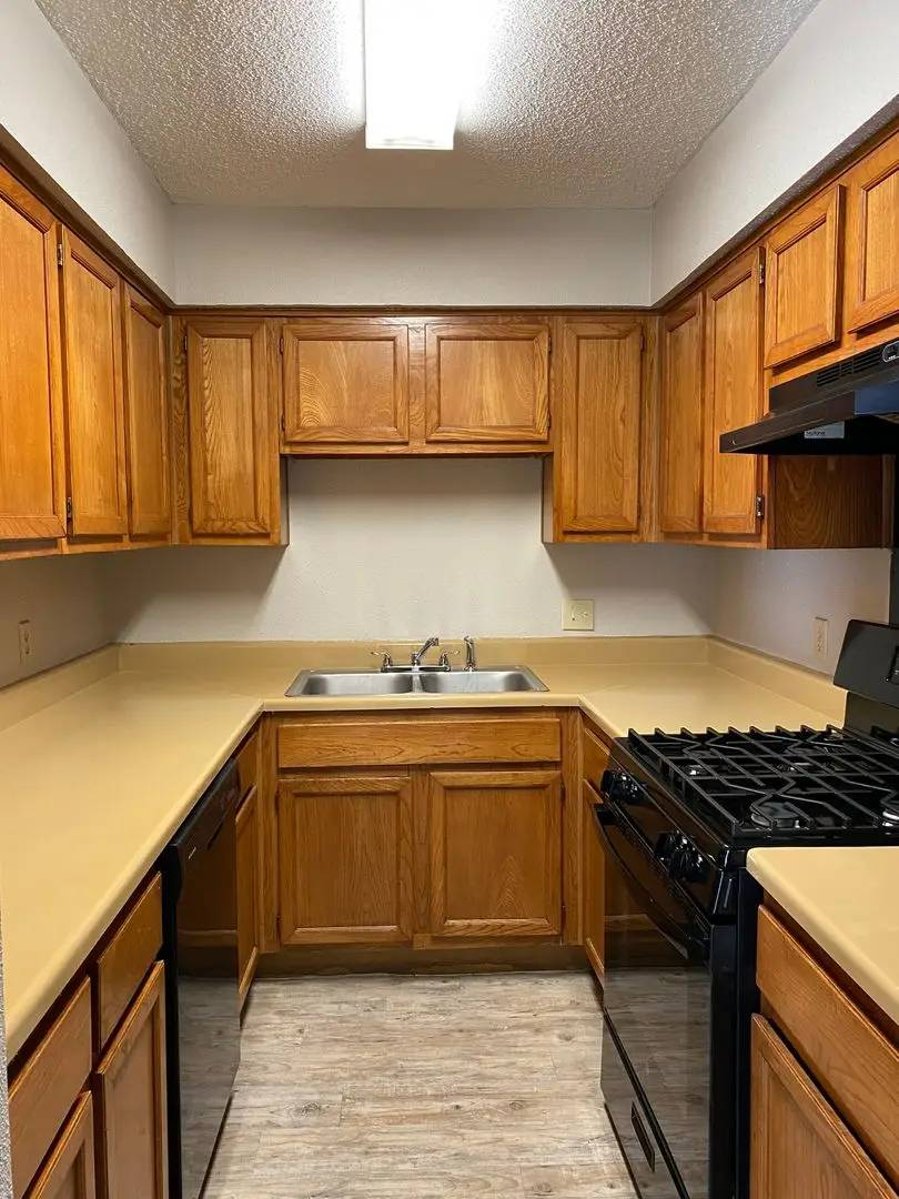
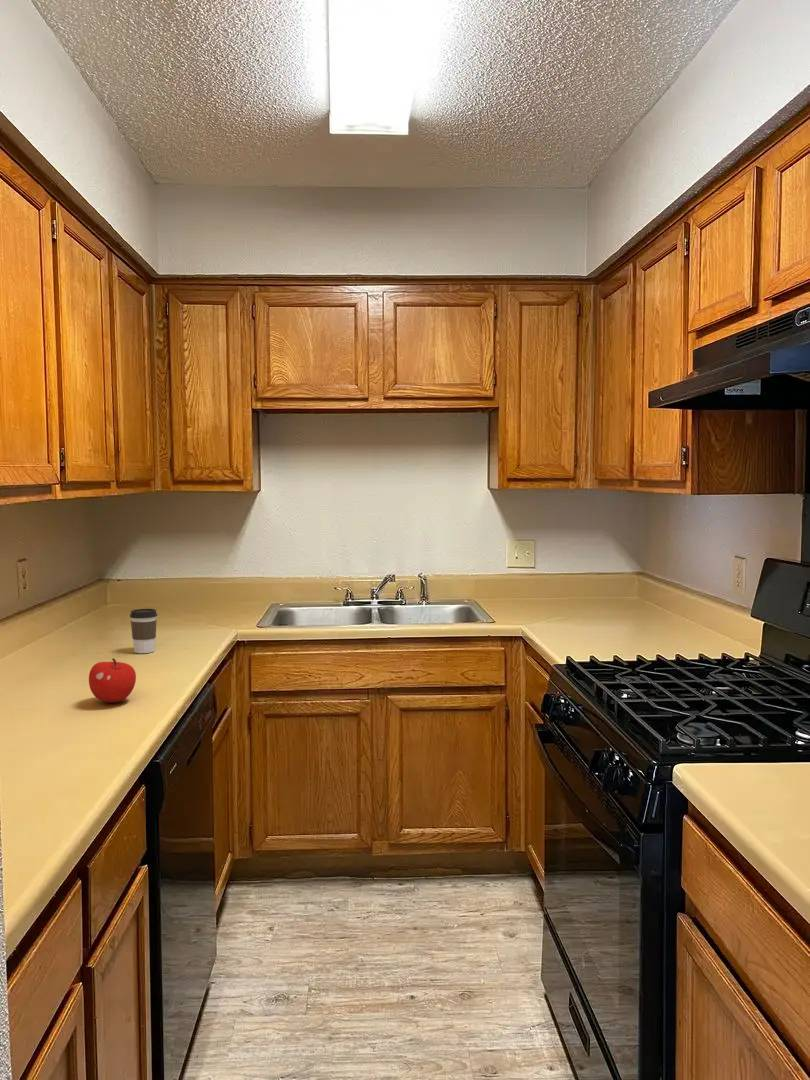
+ fruit (111, 678)
+ coffee cup (144, 630)
